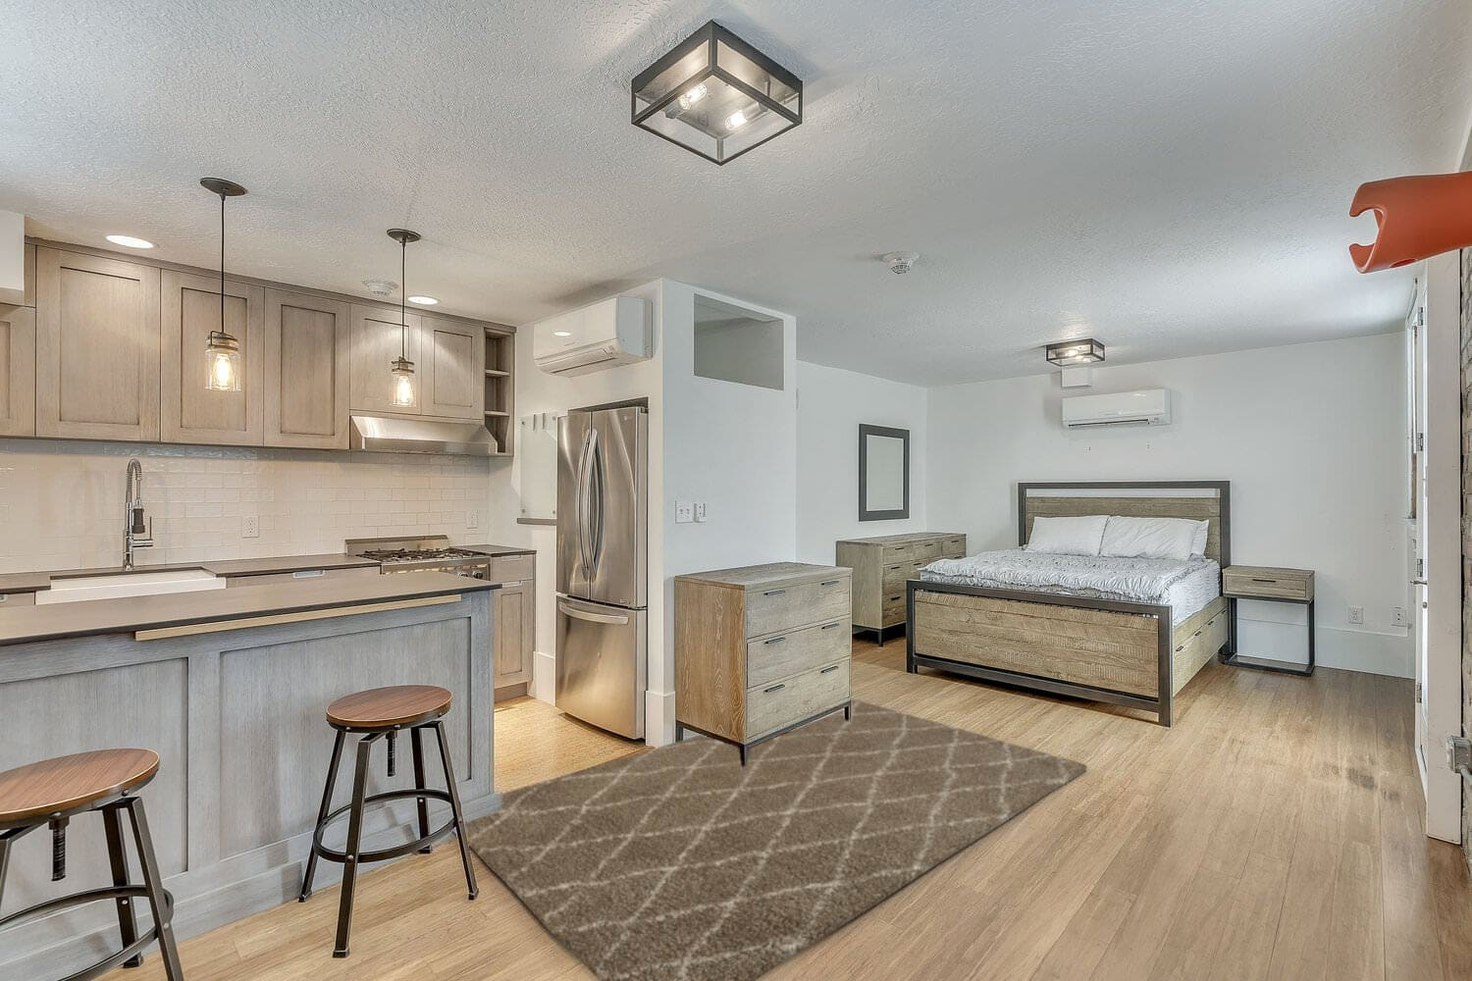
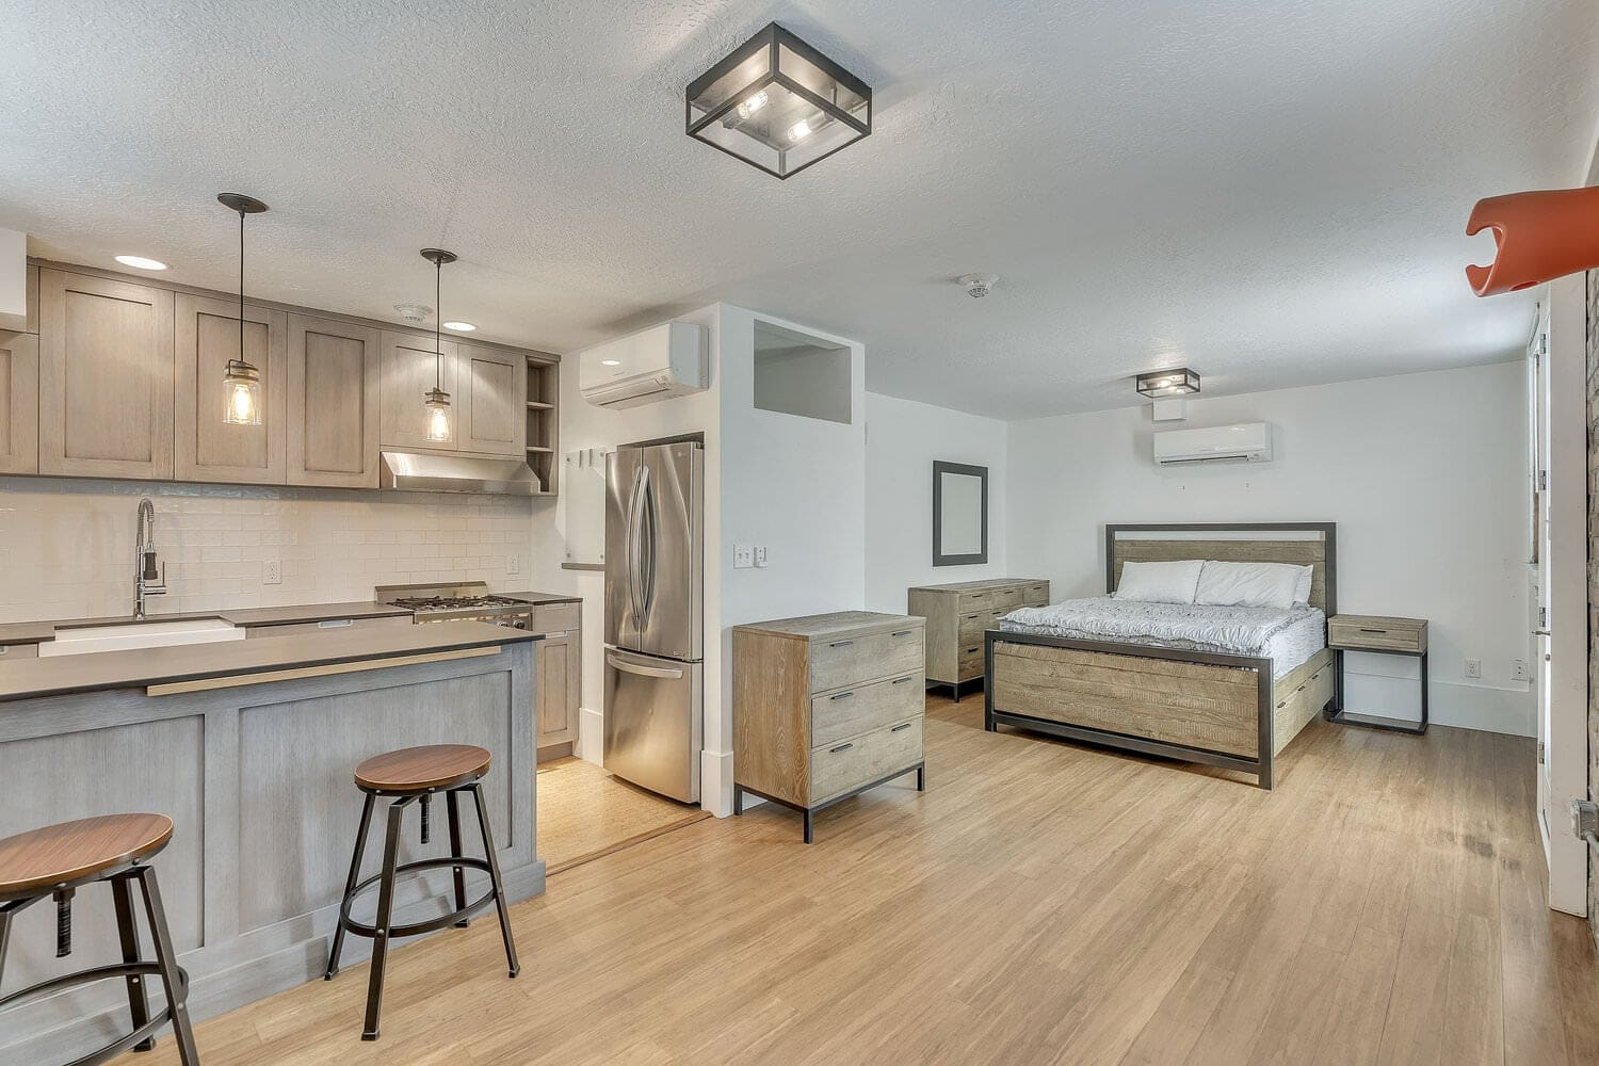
- rug (787, 788)
